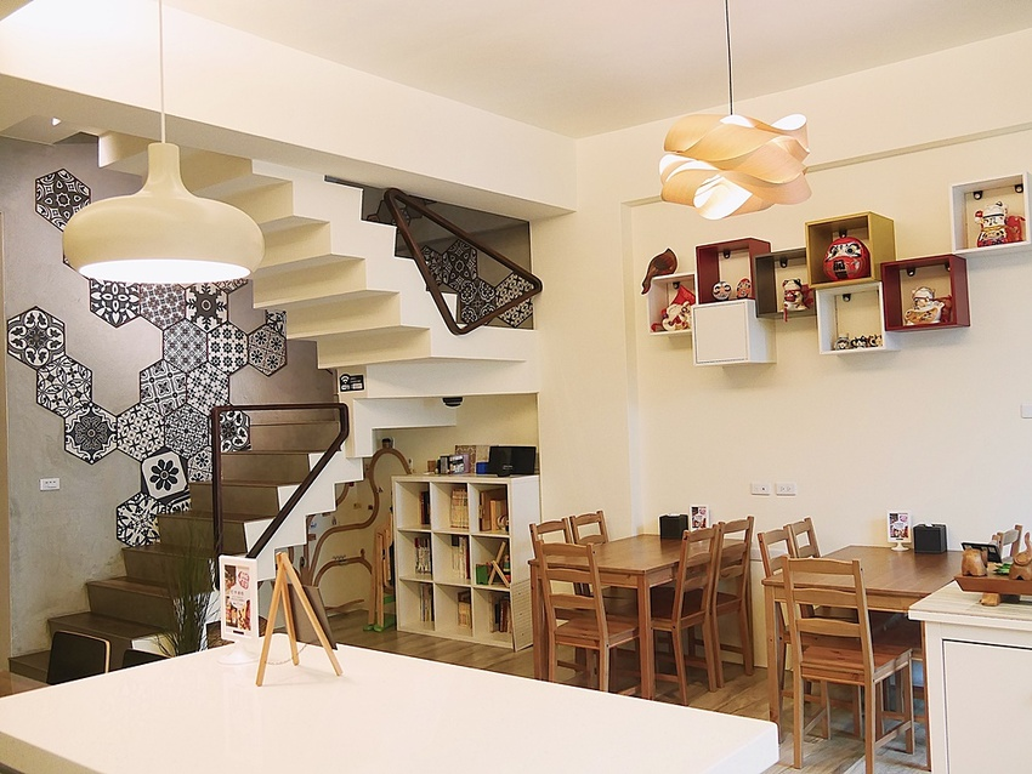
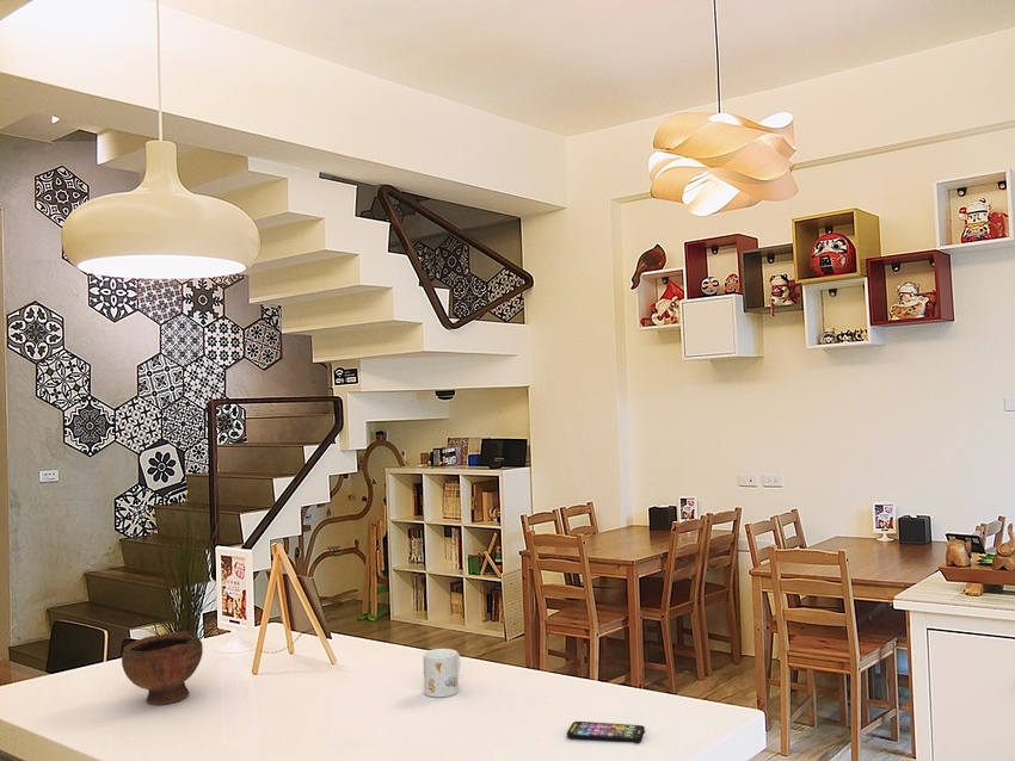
+ mug (444, 669)
+ bowl (161, 668)
+ smartphone (605, 731)
